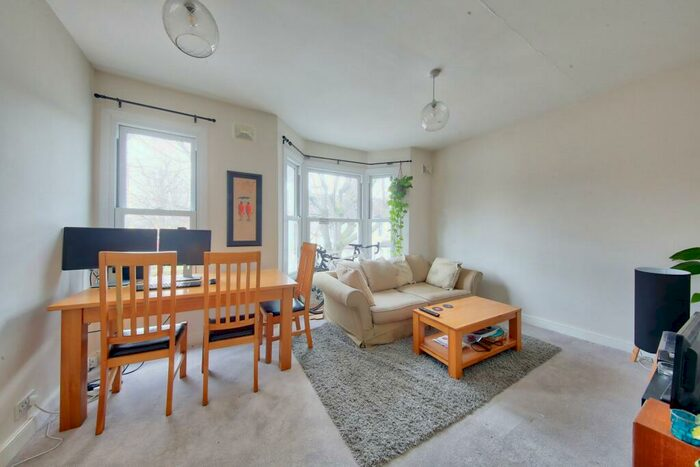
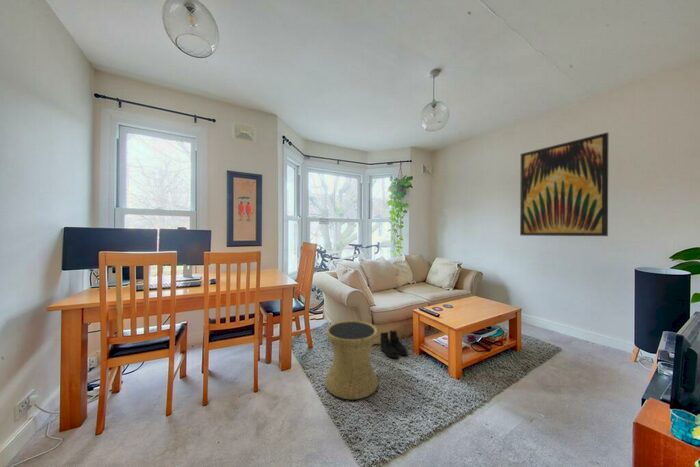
+ side table (351, 355)
+ wall art (559, 190)
+ boots (393, 342)
